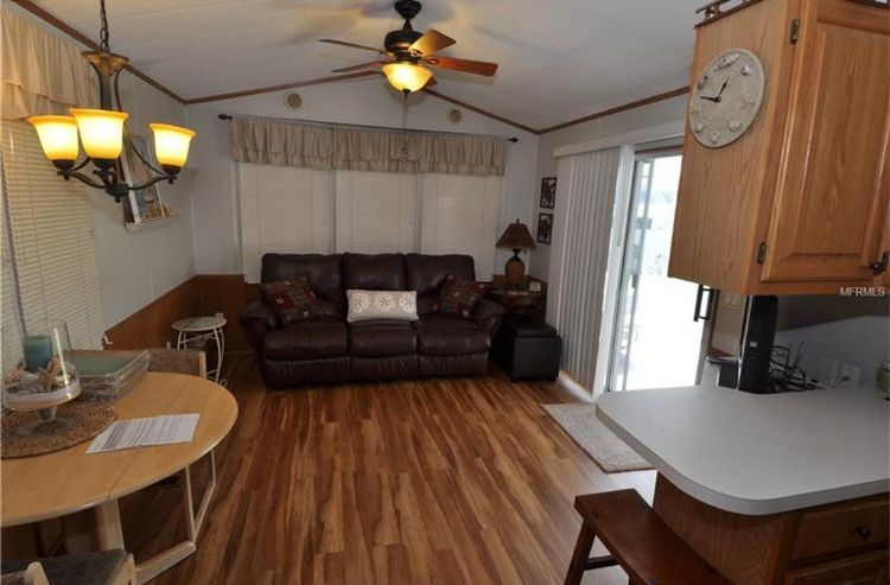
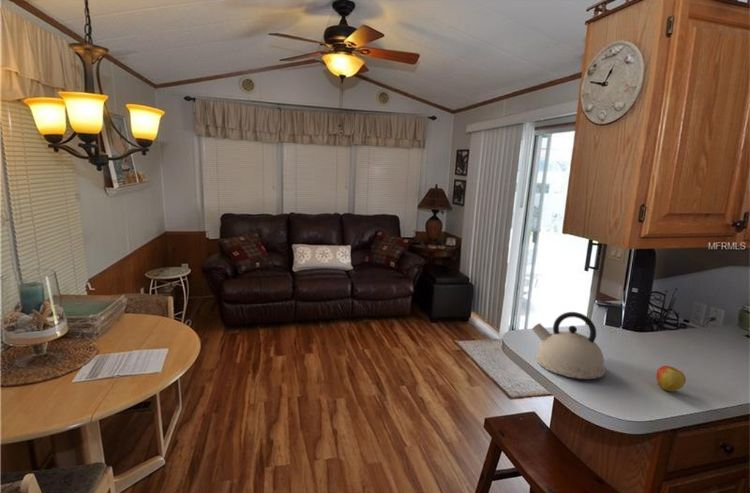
+ kettle (568, 337)
+ apple (670, 378)
